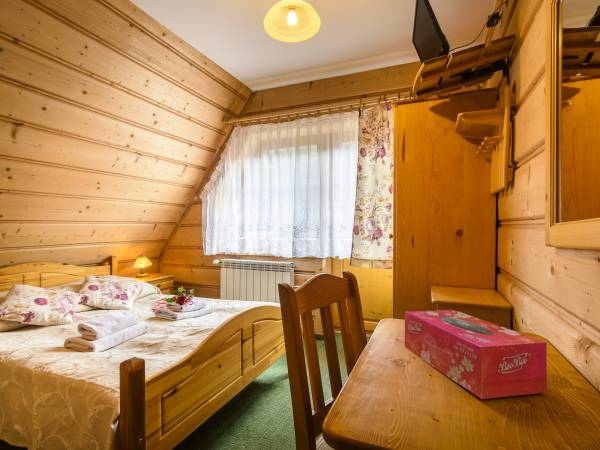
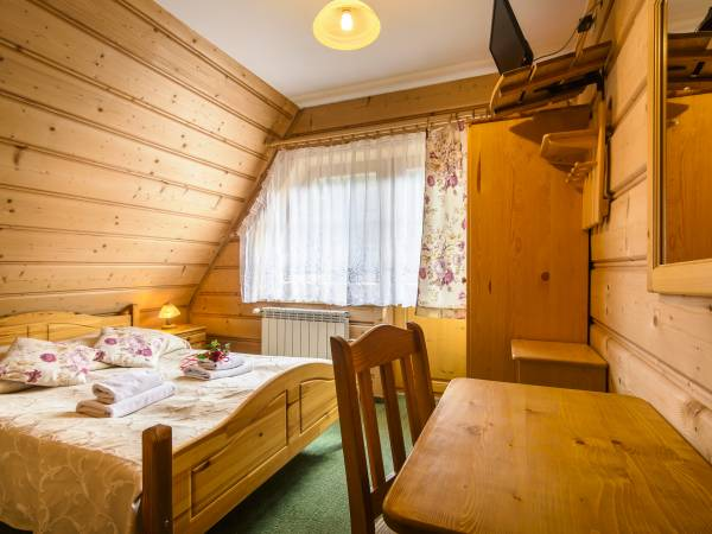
- tissue box (464, 345)
